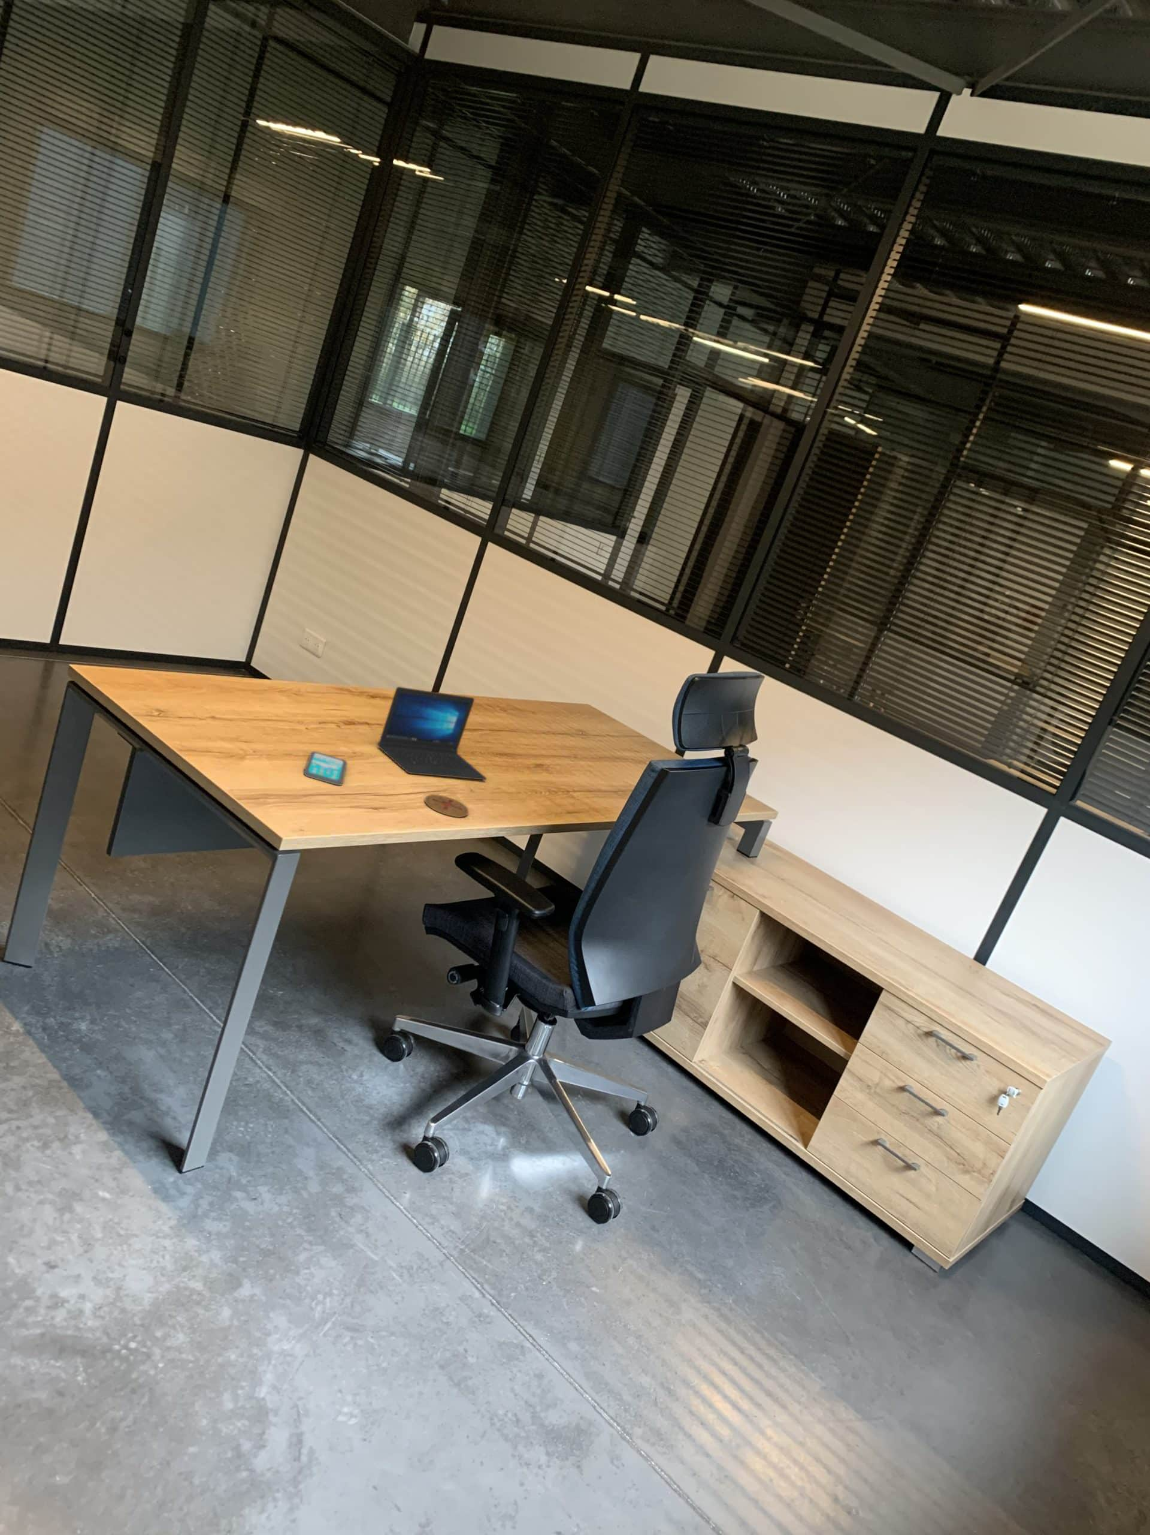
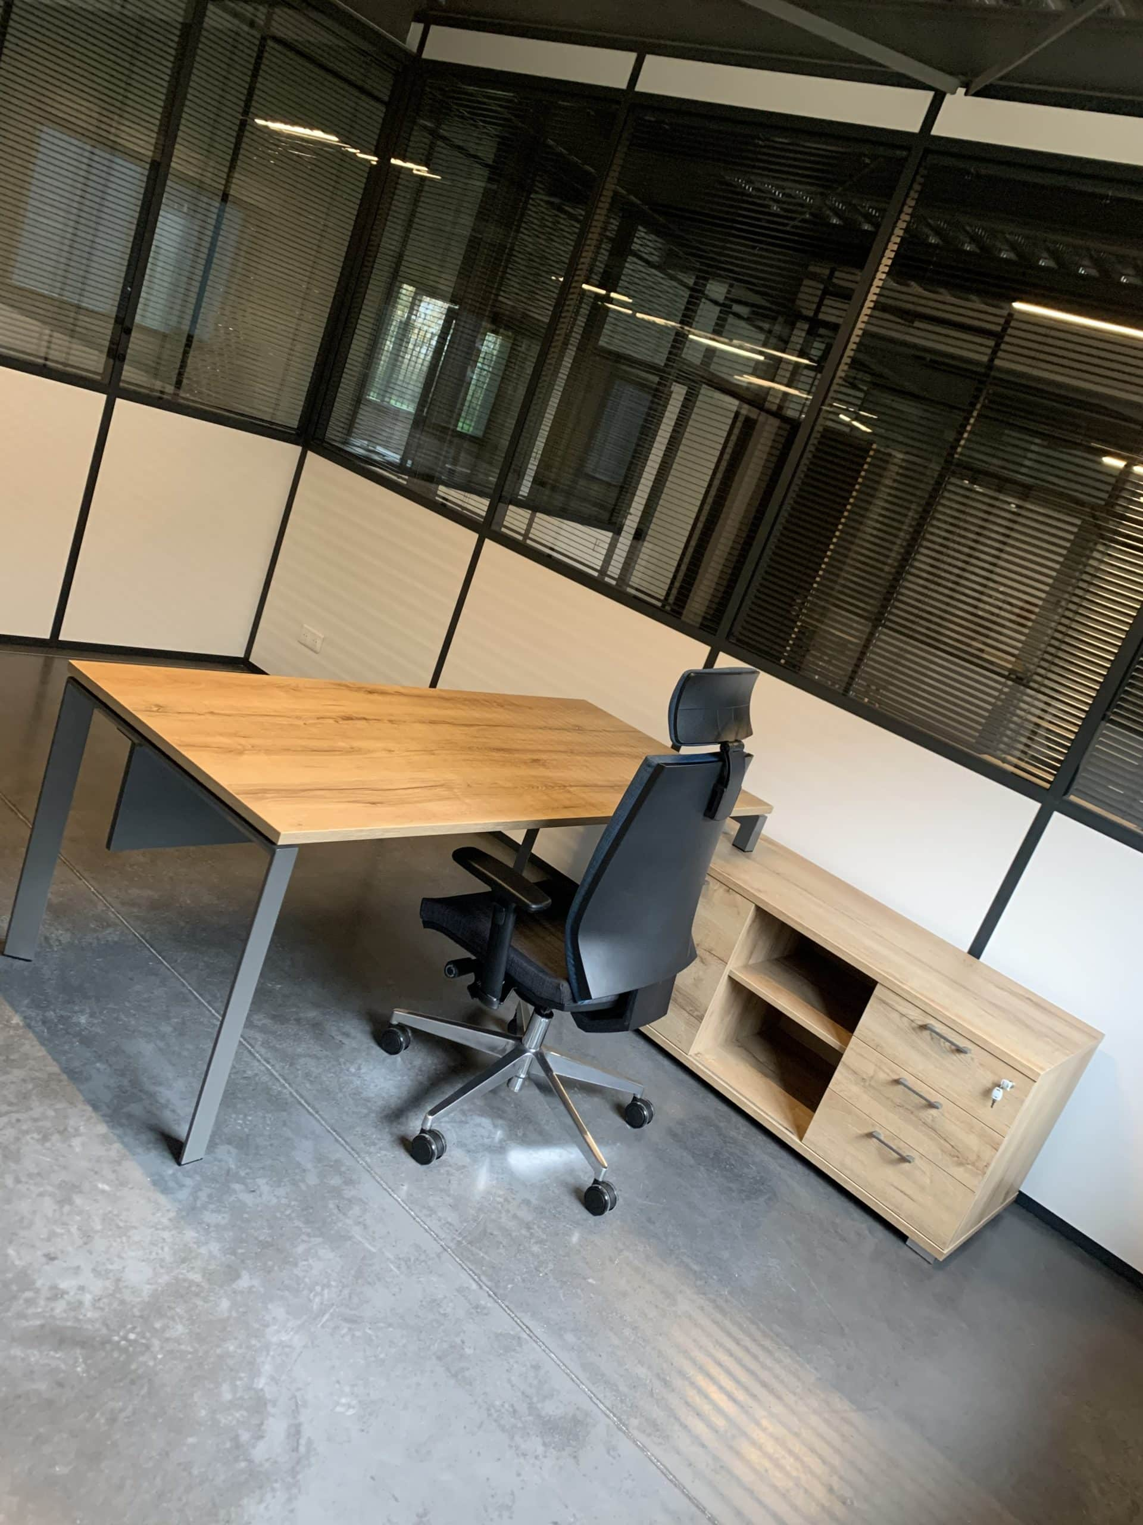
- smartphone (326, 768)
- laptop (441, 734)
- coaster (447, 805)
